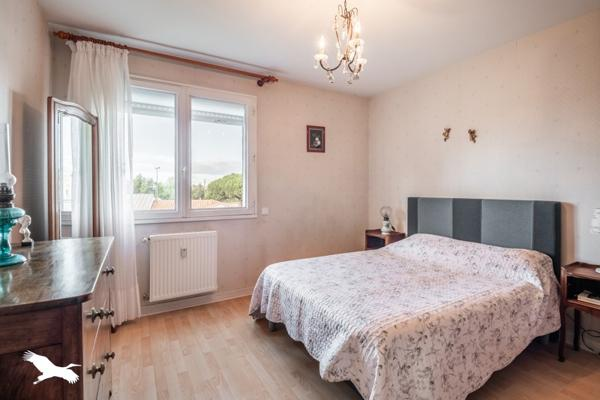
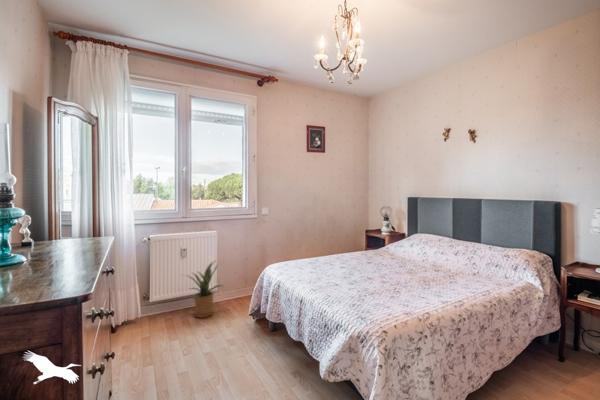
+ house plant (202, 288)
